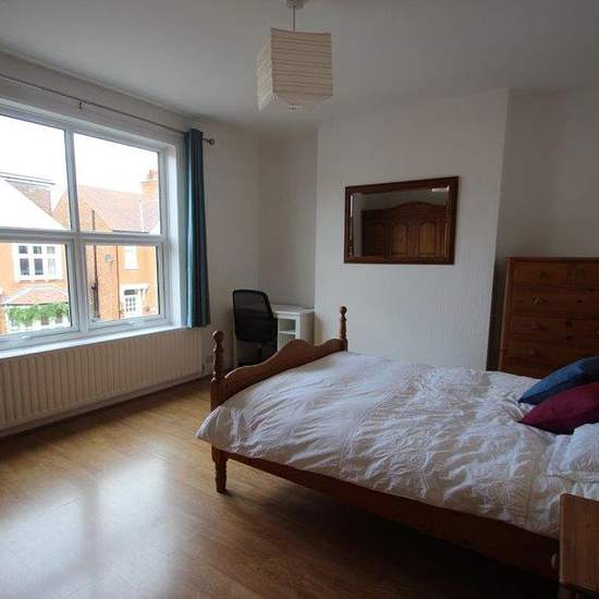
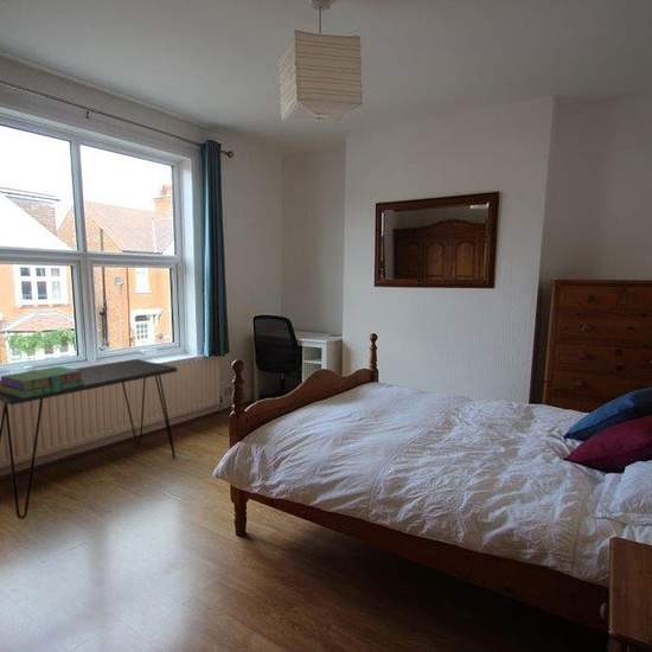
+ stack of books (43, 379)
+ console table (82, 390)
